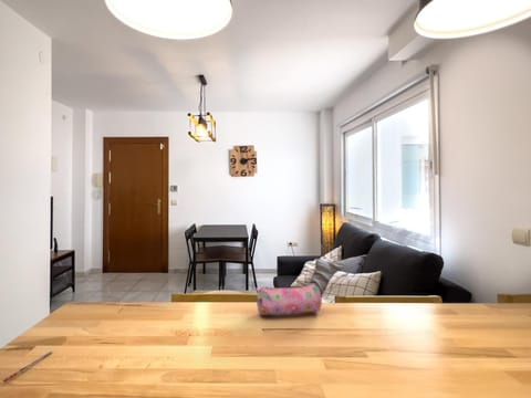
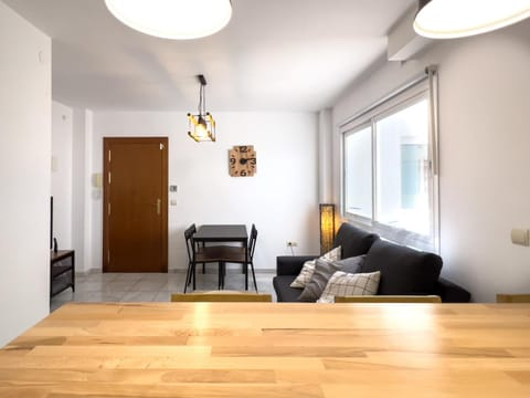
- pencil case (288, 298)
- pen (30, 364)
